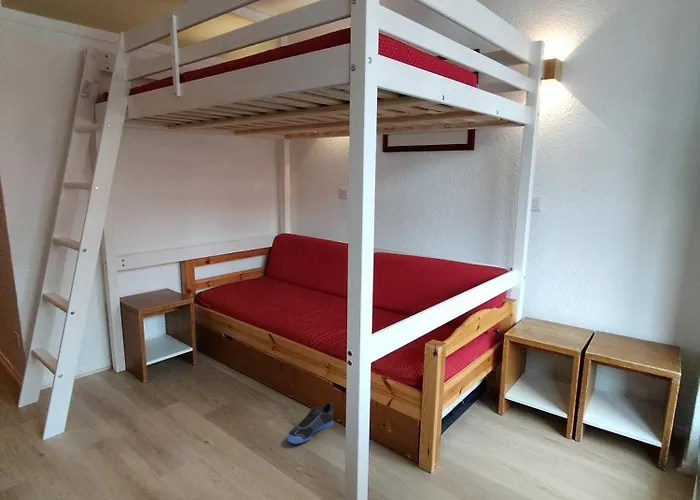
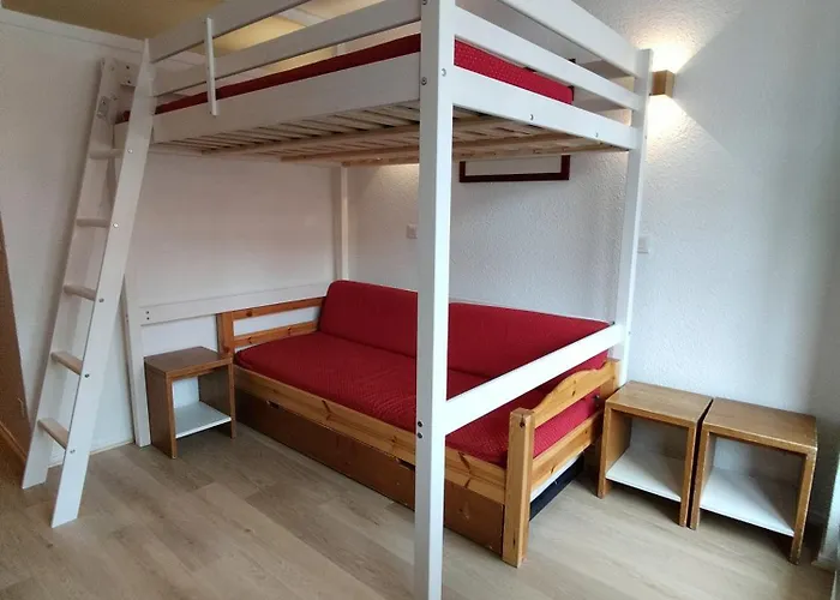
- sneaker (311, 421)
